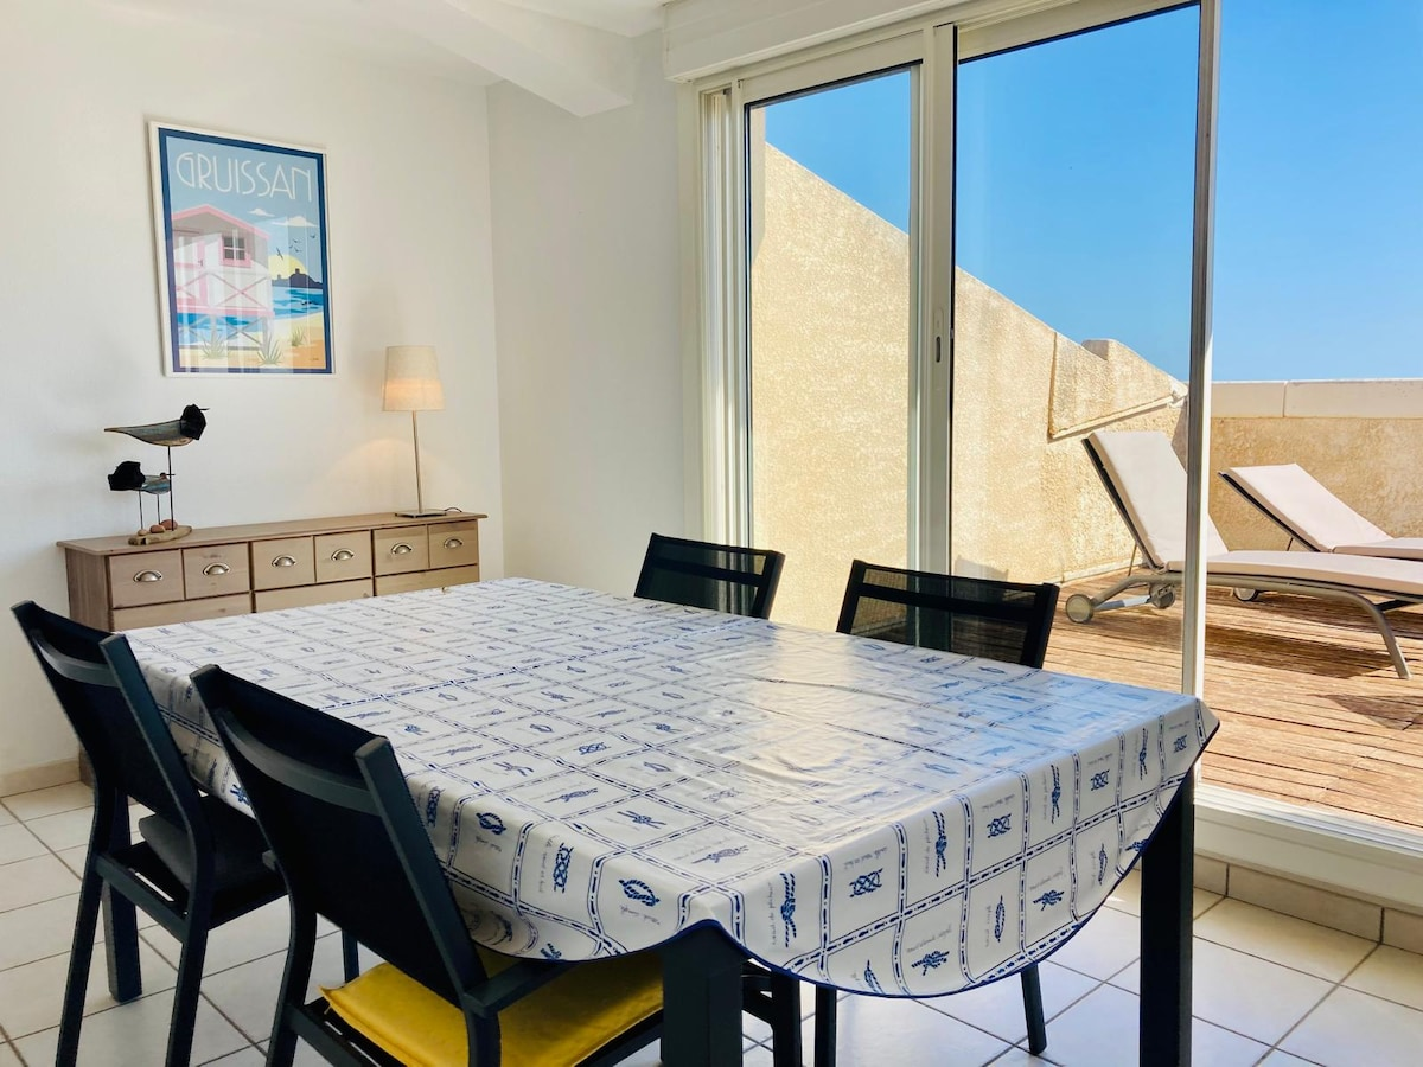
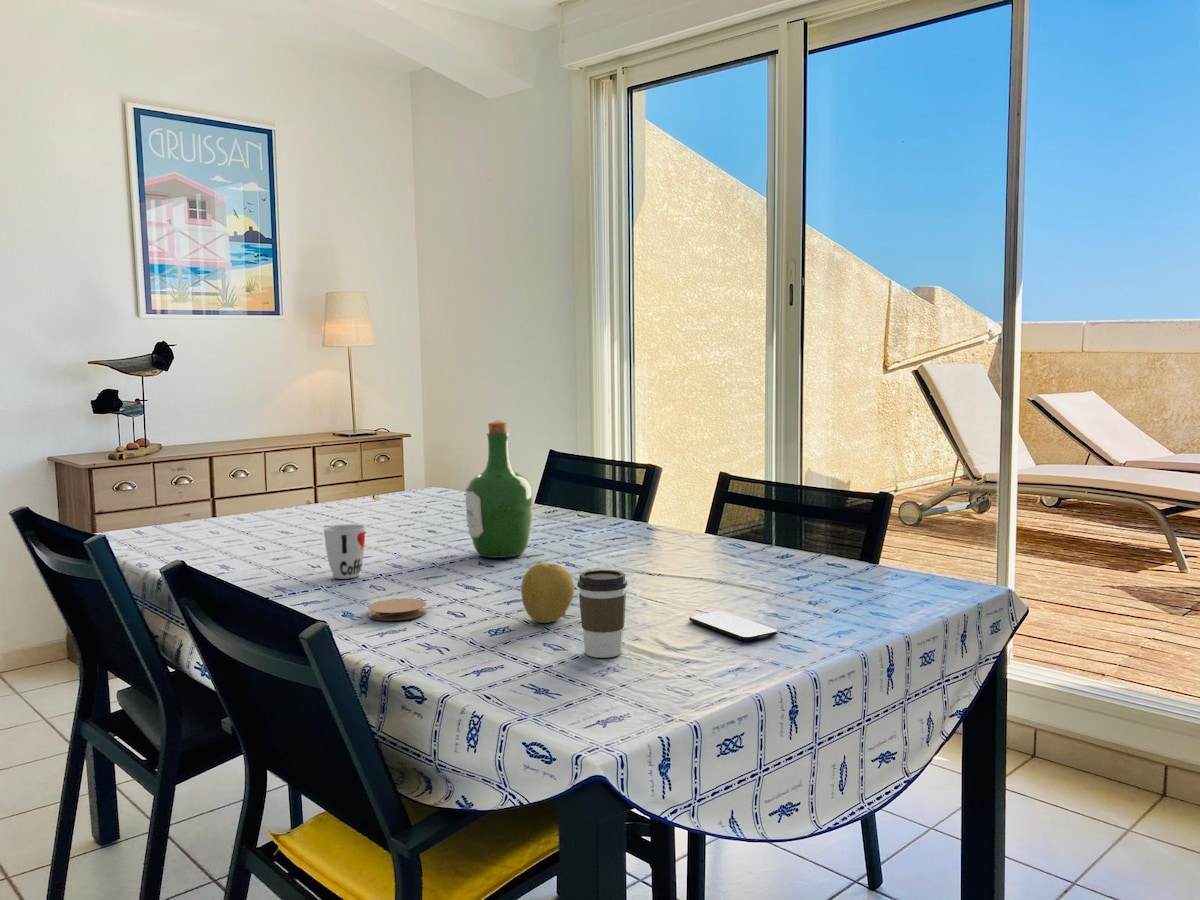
+ coffee cup (602, 613)
+ coaster (397, 609)
+ cup (345, 551)
+ wine bottle (498, 487)
+ smartphone (732, 625)
+ fruit (547, 591)
